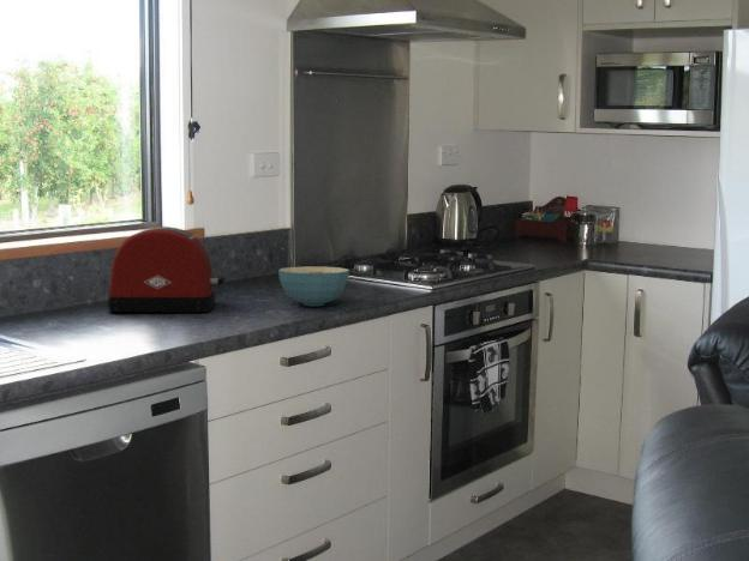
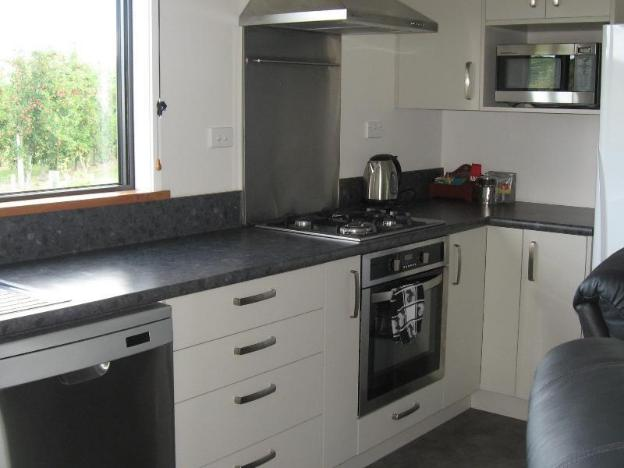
- cereal bowl (313, 286)
- toaster (162, 267)
